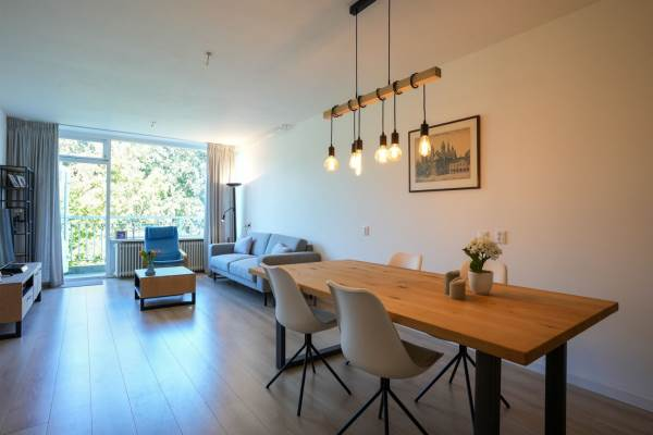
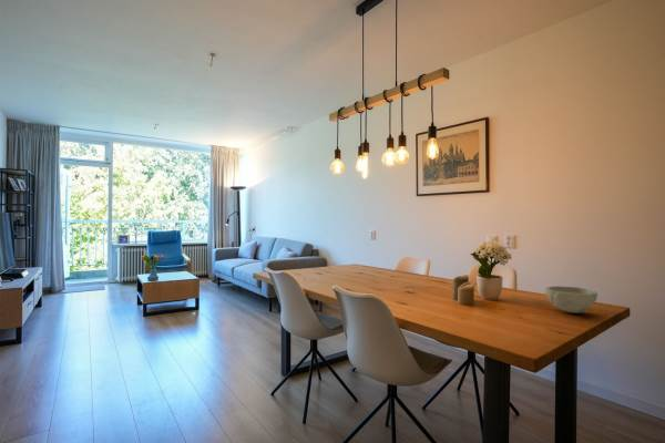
+ bowl (570, 300)
